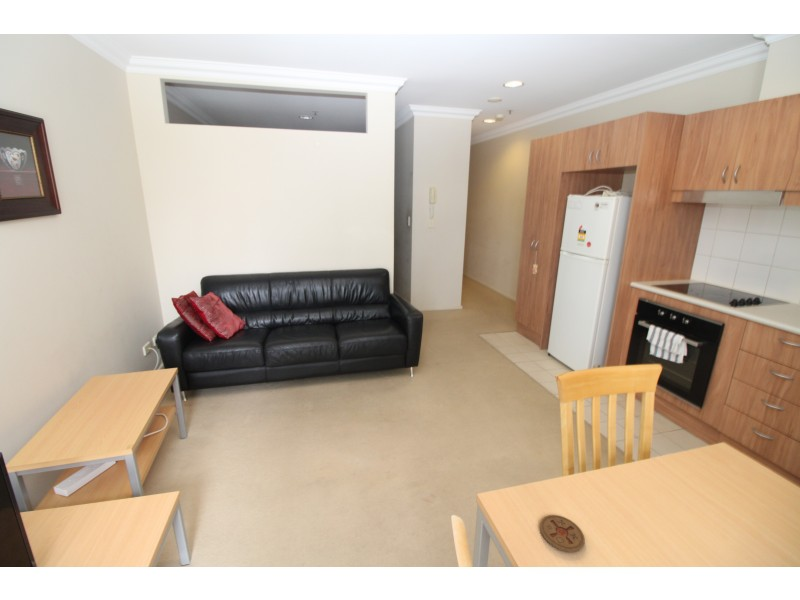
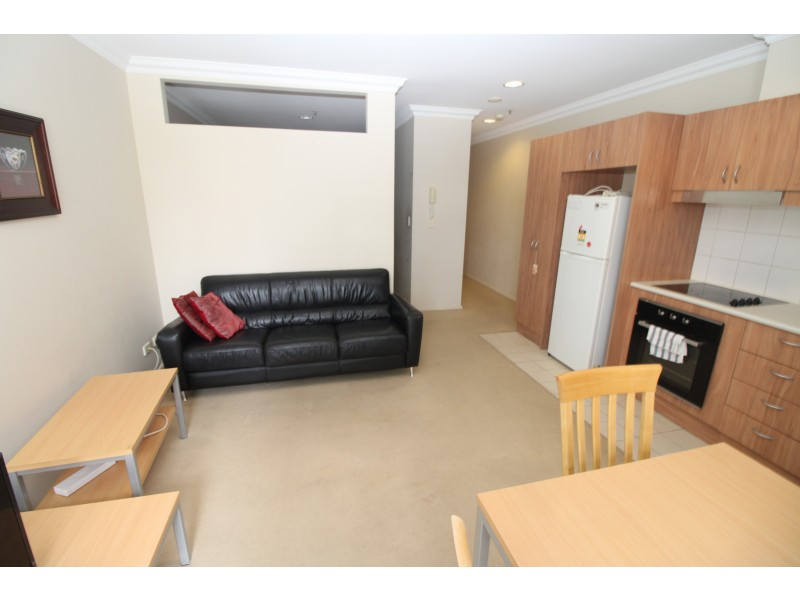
- coaster (561, 532)
